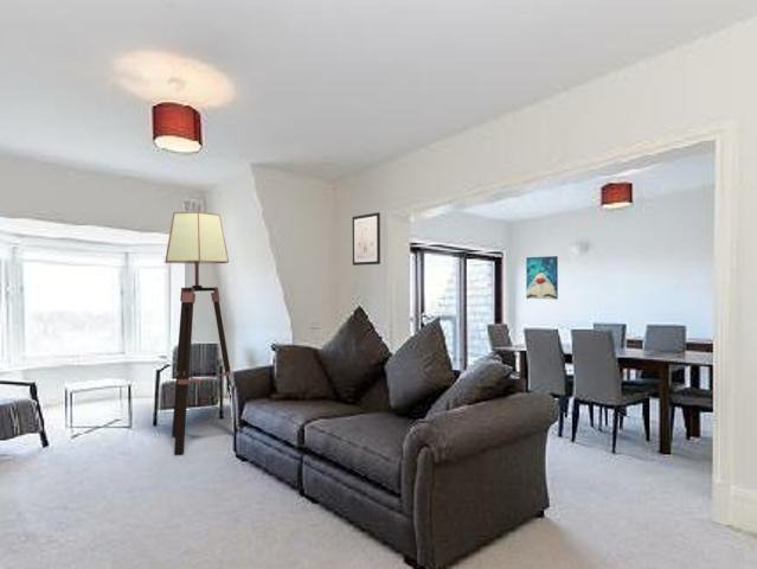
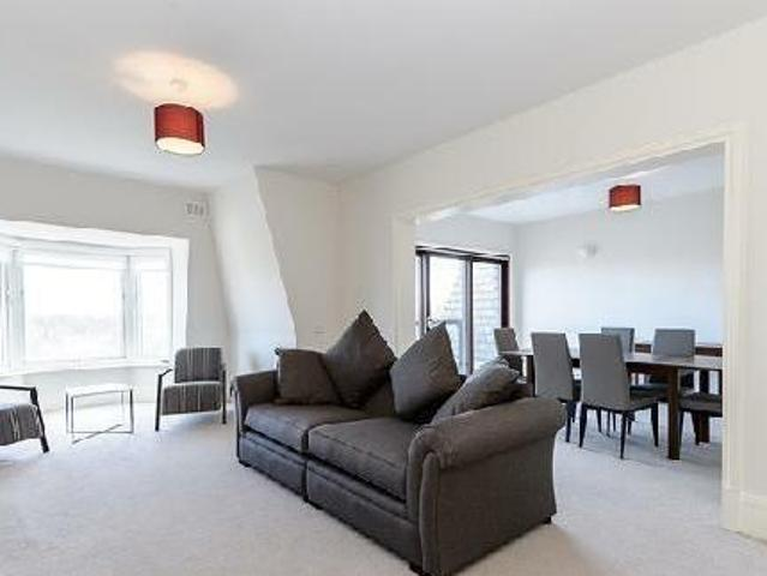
- wall art (365, 239)
- floor lamp (191, 327)
- wall art (541, 277)
